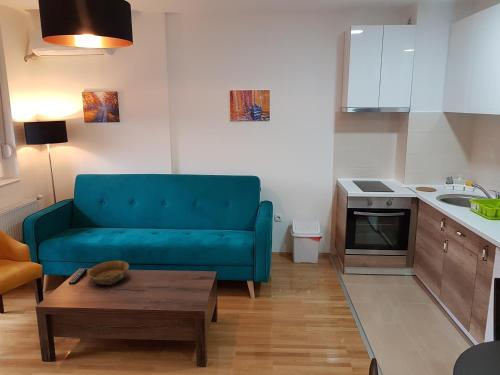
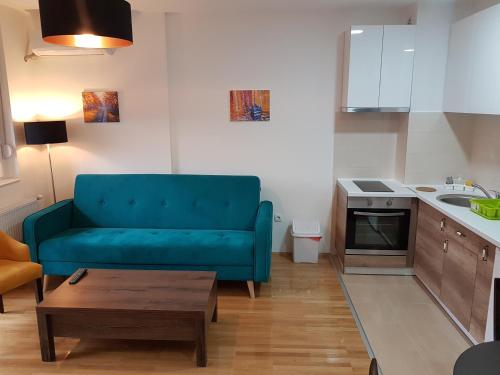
- decorative bowl (109, 274)
